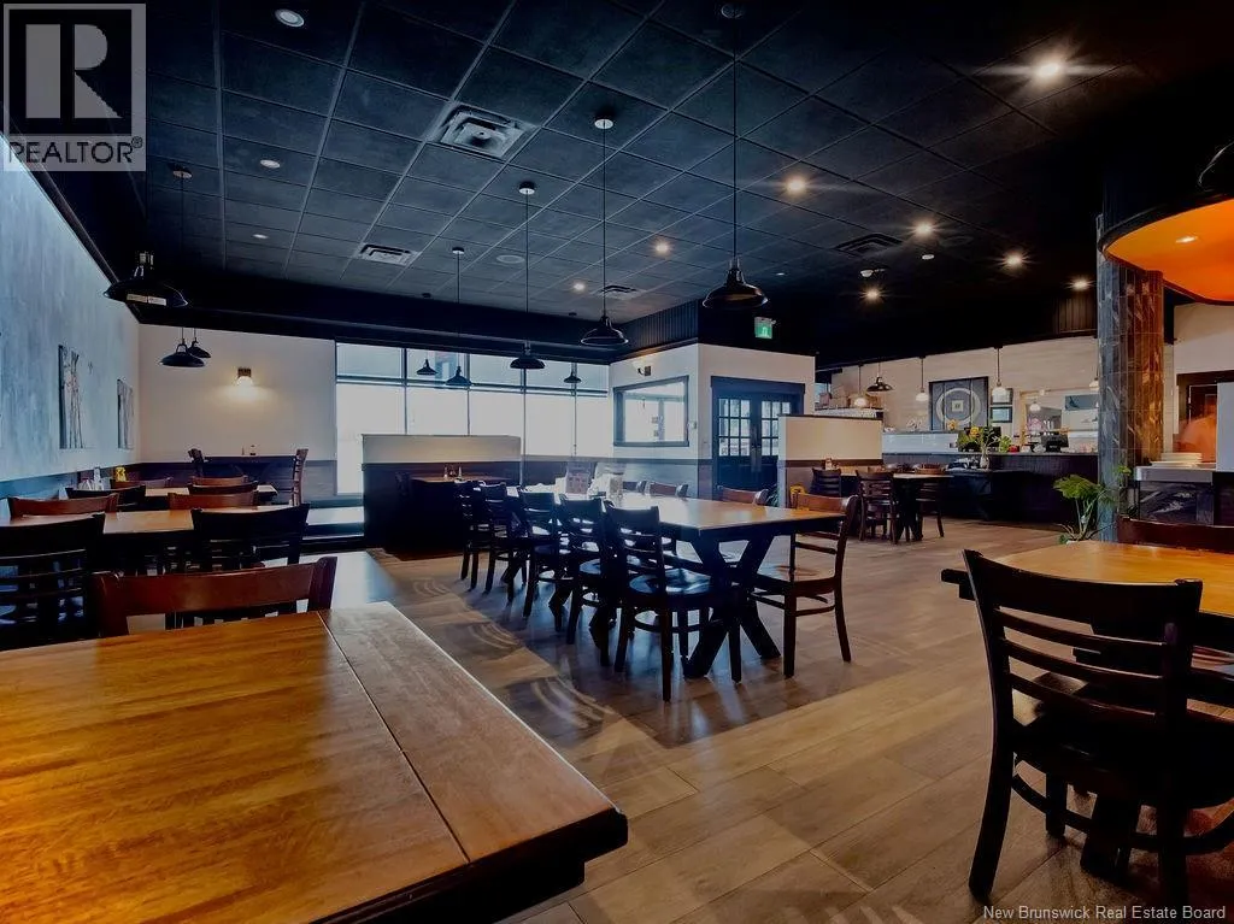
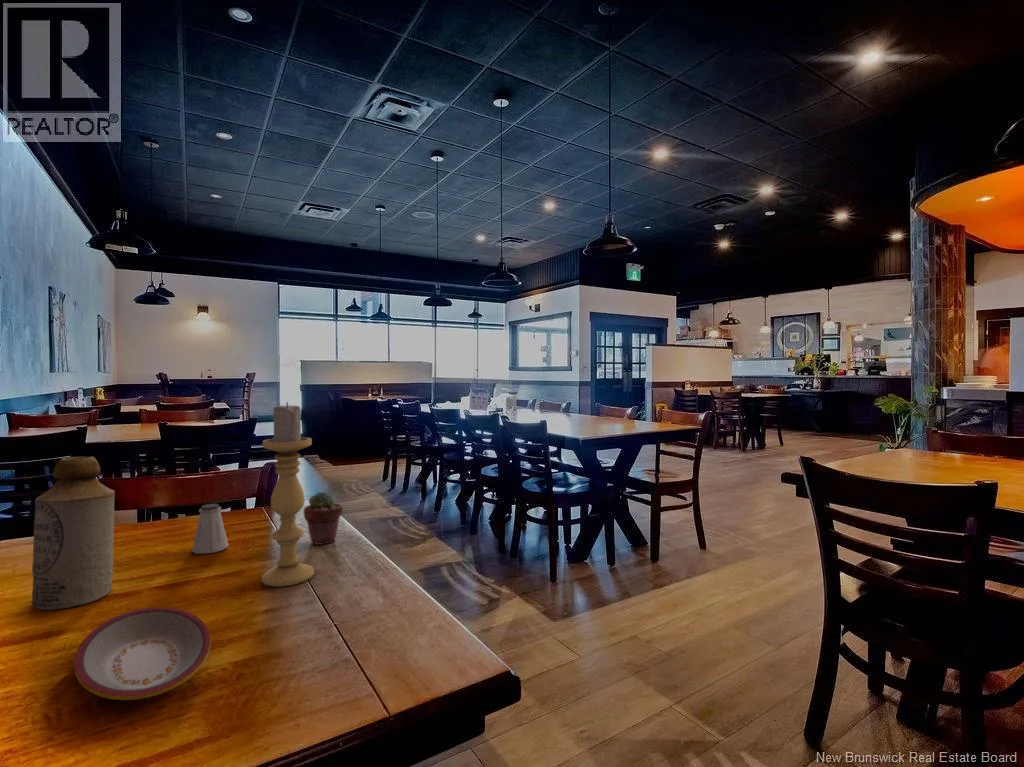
+ potted succulent (323, 516)
+ bottle (74, 527)
+ plate (145, 653)
+ candle holder (287, 489)
+ saltshaker (210, 527)
